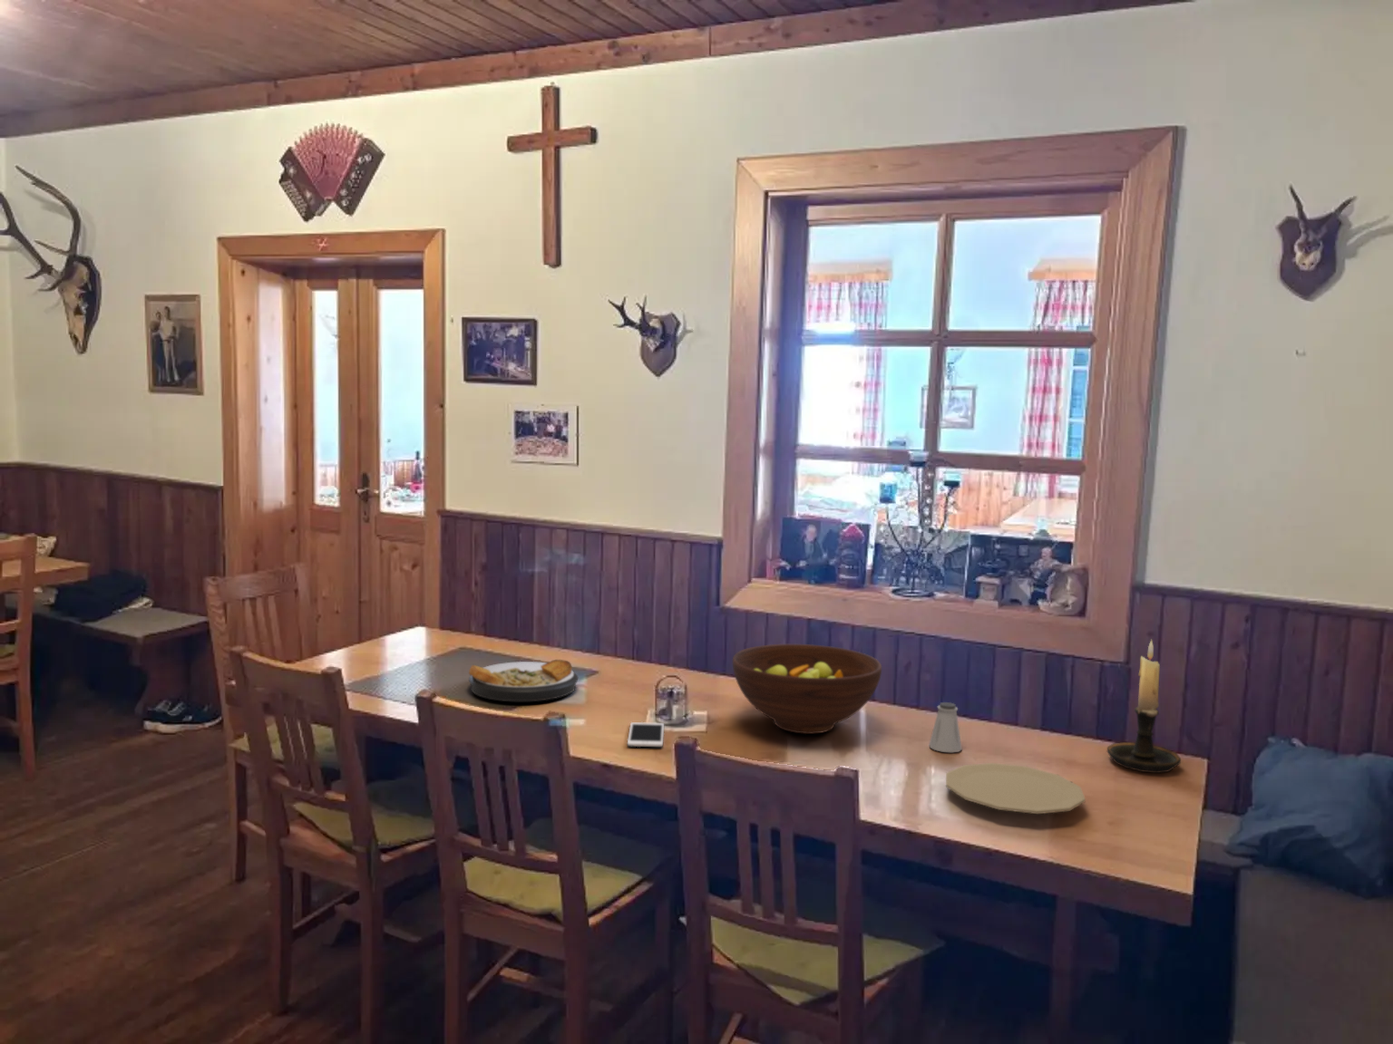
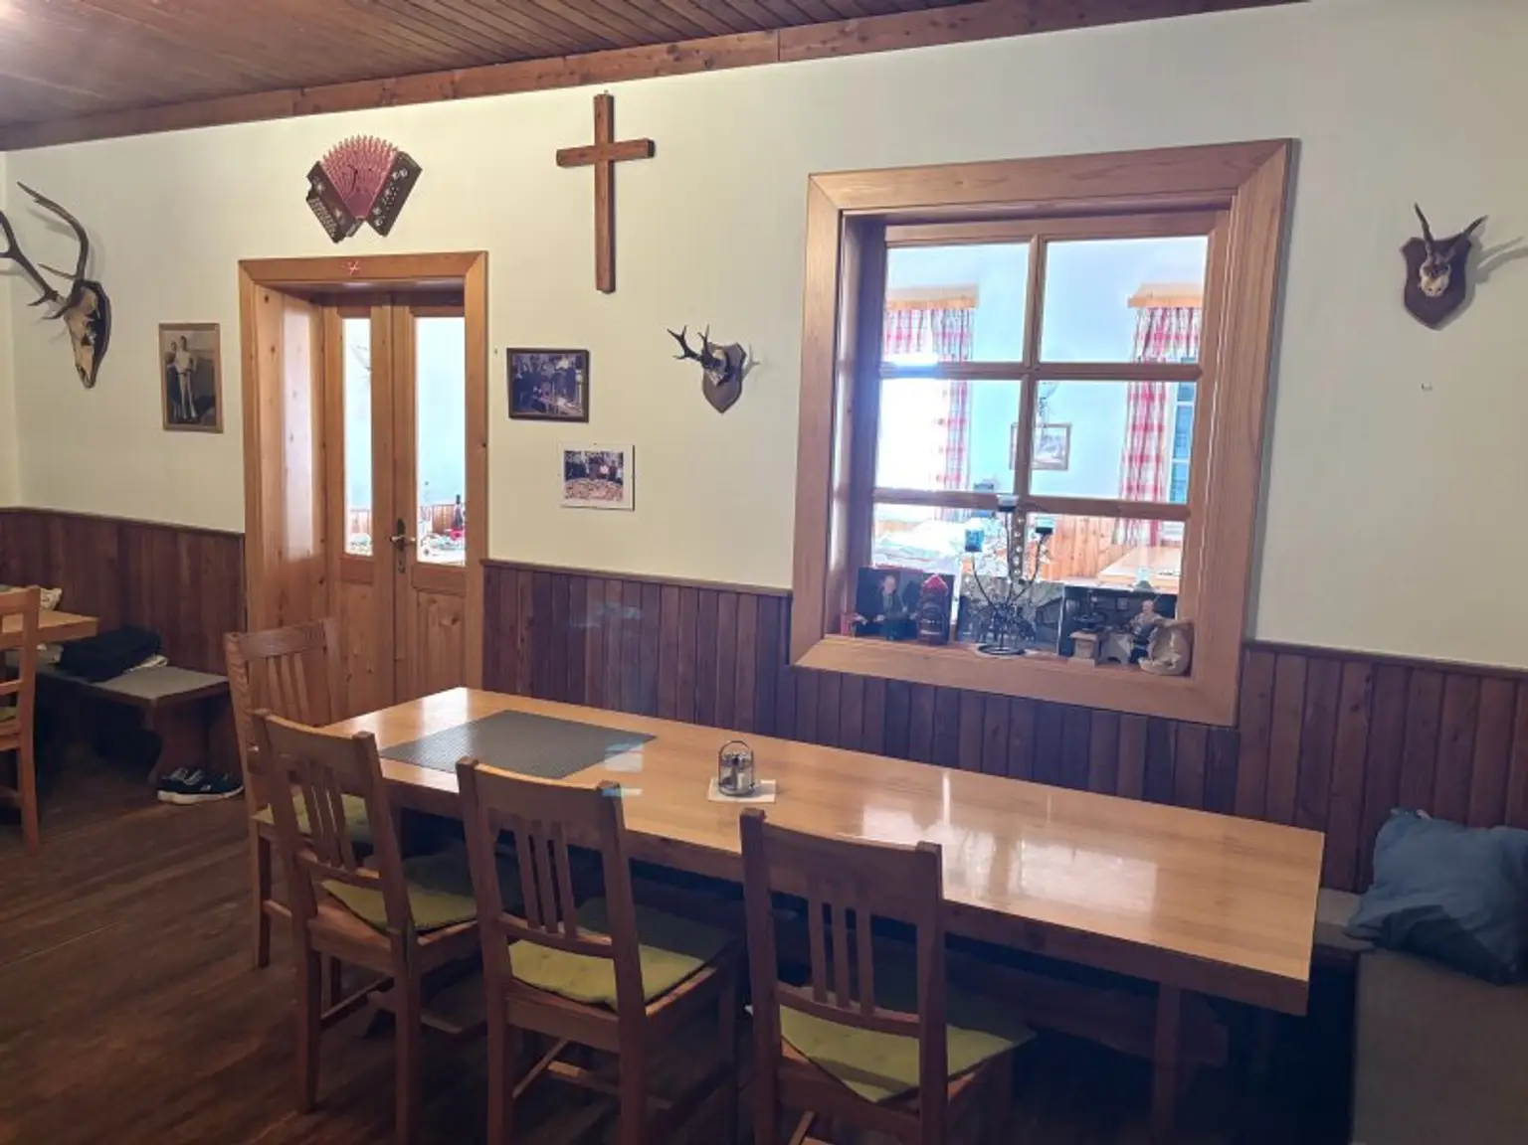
- plate (1013, 792)
- plate (523, 676)
- cell phone (646, 734)
- saltshaker (945, 726)
- fruit bowl (805, 693)
- candle holder (1147, 699)
